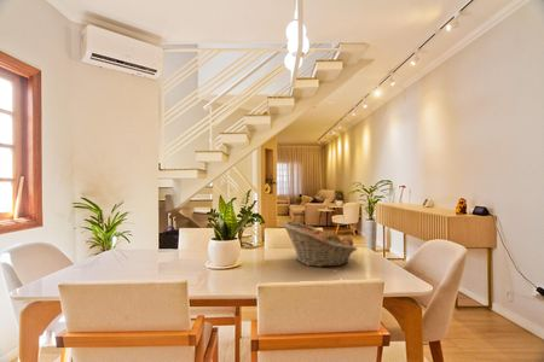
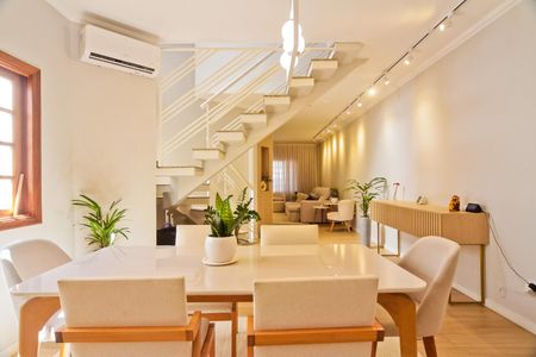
- fruit basket (318, 241)
